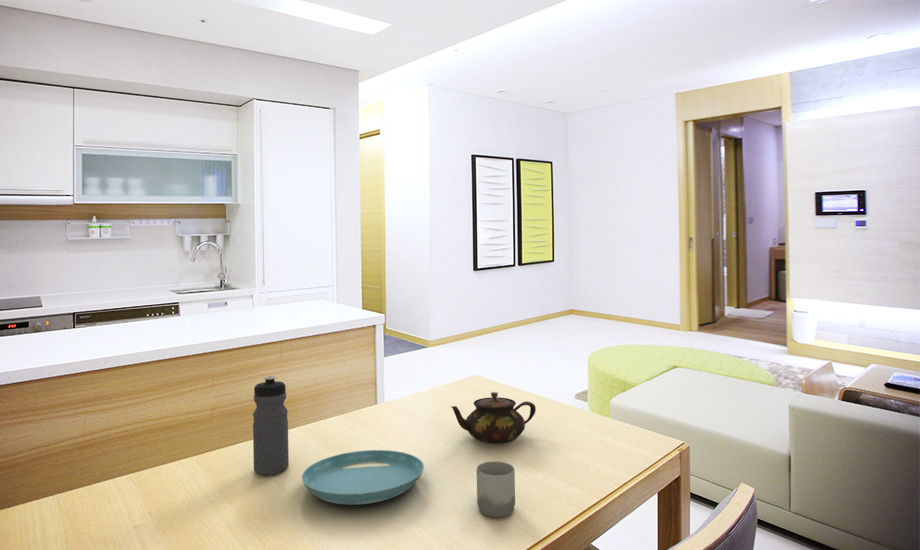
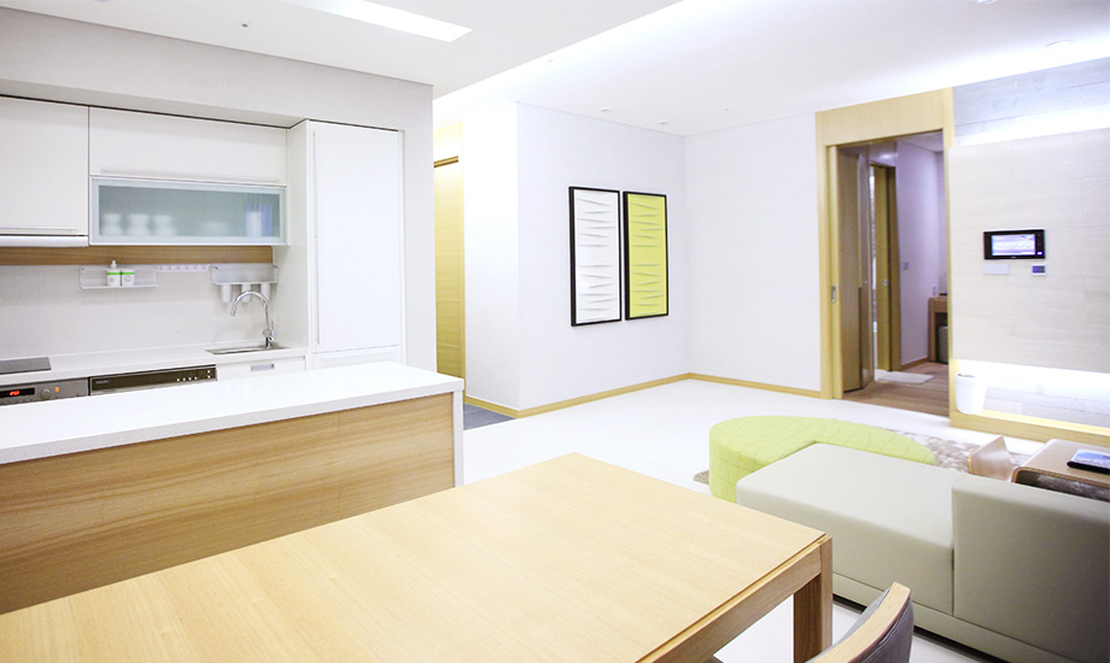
- saucer (364, 476)
- cup (492, 485)
- teapot (494, 415)
- water bottle (270, 422)
